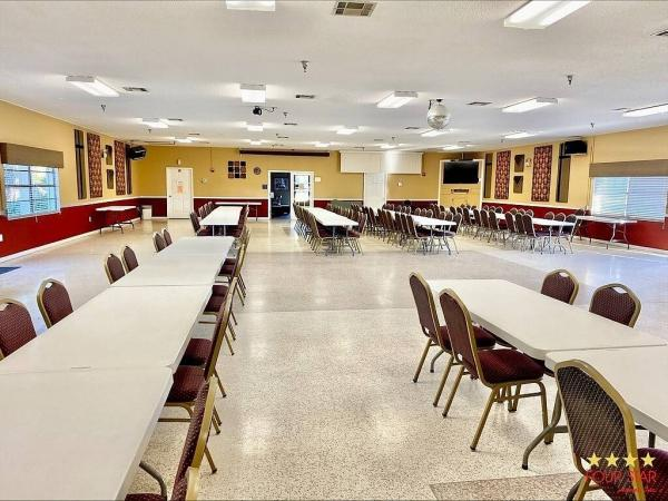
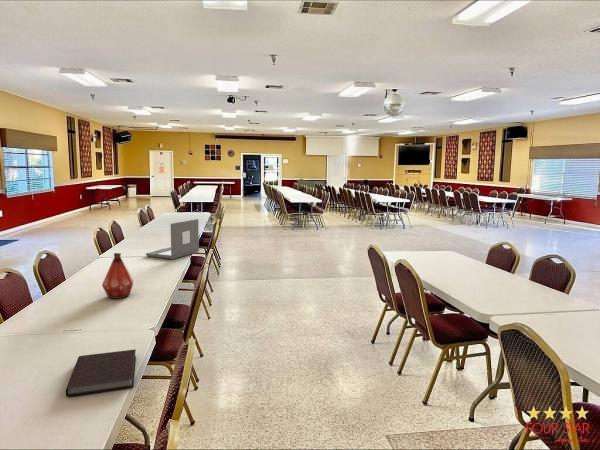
+ notebook (104, 370)
+ laptop (173, 237)
+ bottle (117, 274)
